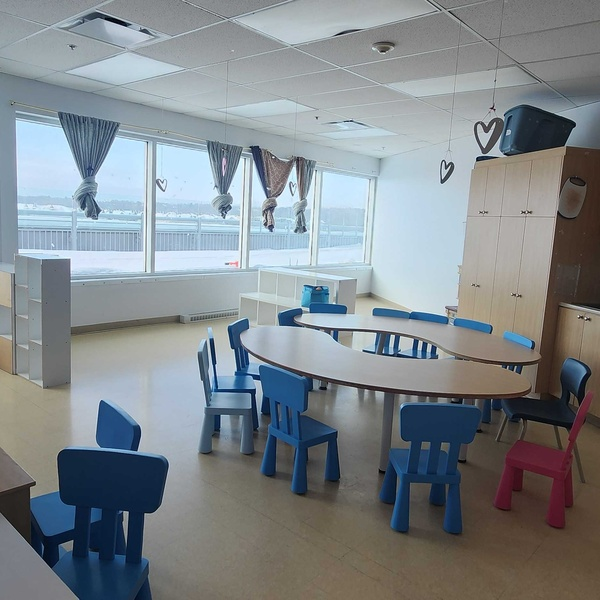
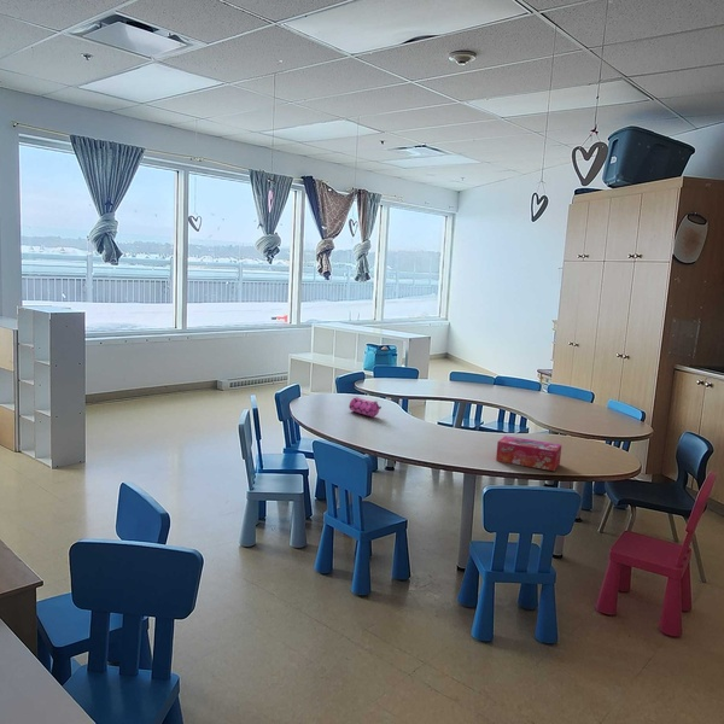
+ pencil case (363, 405)
+ tissue box (529, 453)
